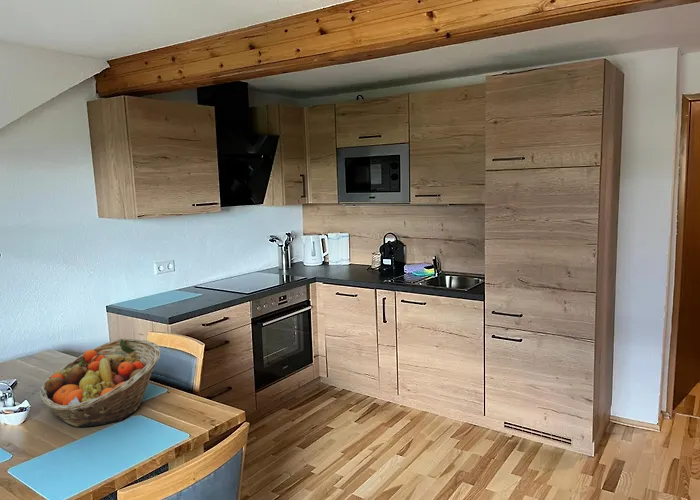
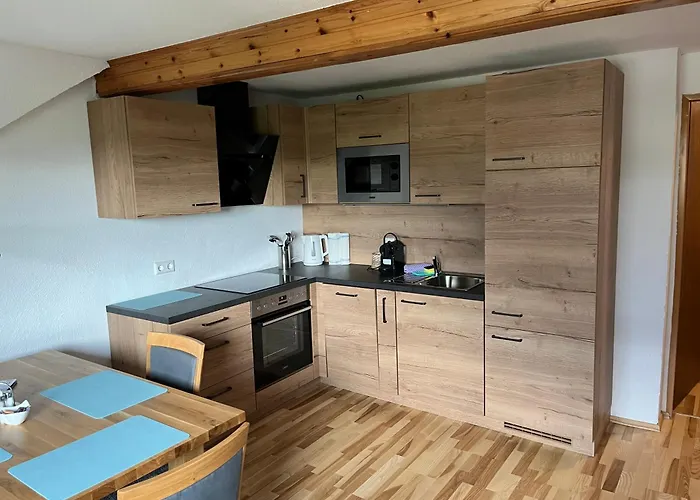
- fruit basket (103, 379)
